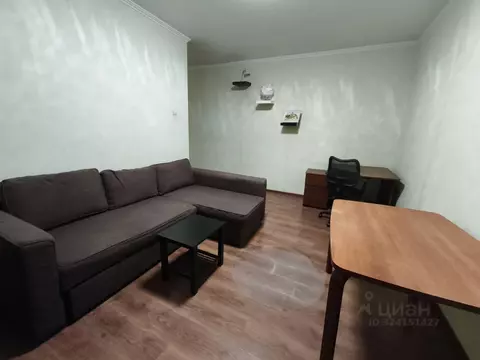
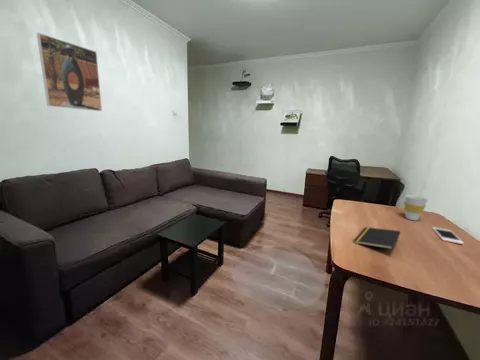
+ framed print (73, 77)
+ cup (413, 208)
+ cell phone (446, 235)
+ notepad (377, 236)
